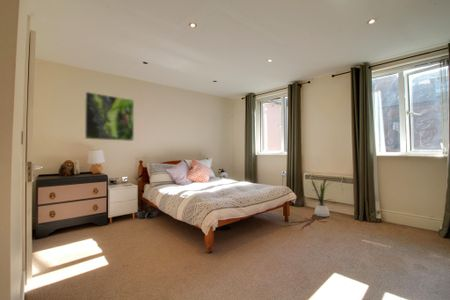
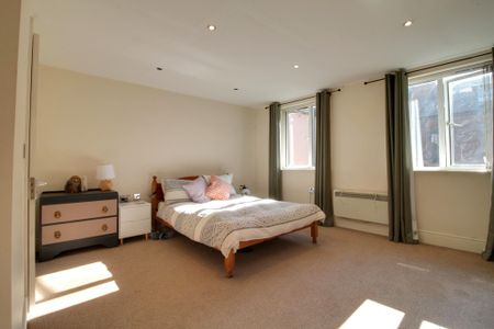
- house plant (321, 194)
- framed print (111, 118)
